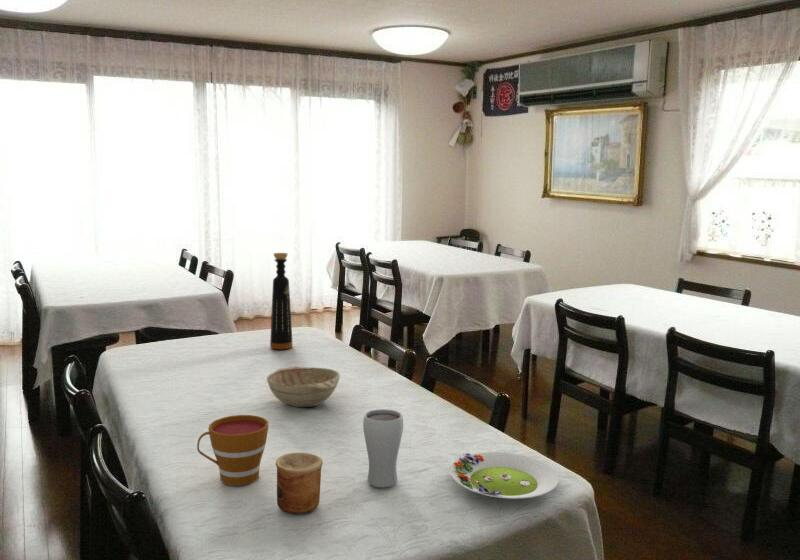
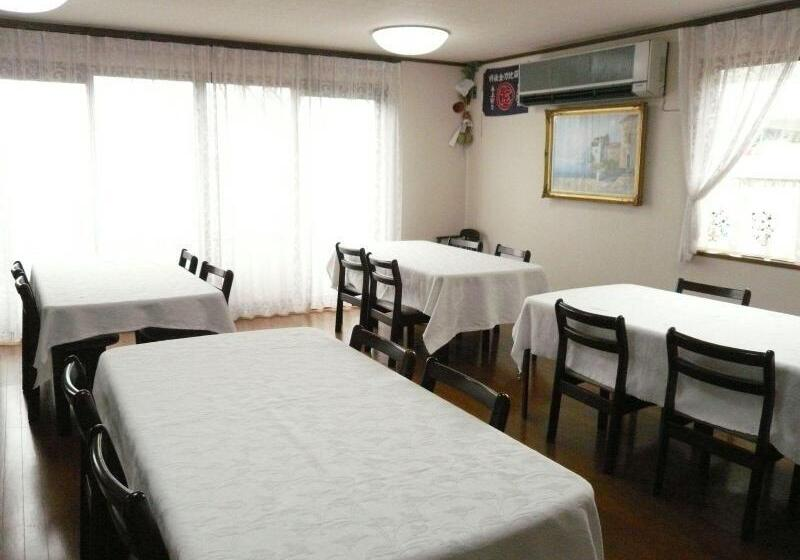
- drinking glass (382, 448)
- cup (299, 483)
- decorative bowl (303, 388)
- bottle (281, 300)
- cup (233, 451)
- salad plate (503, 476)
